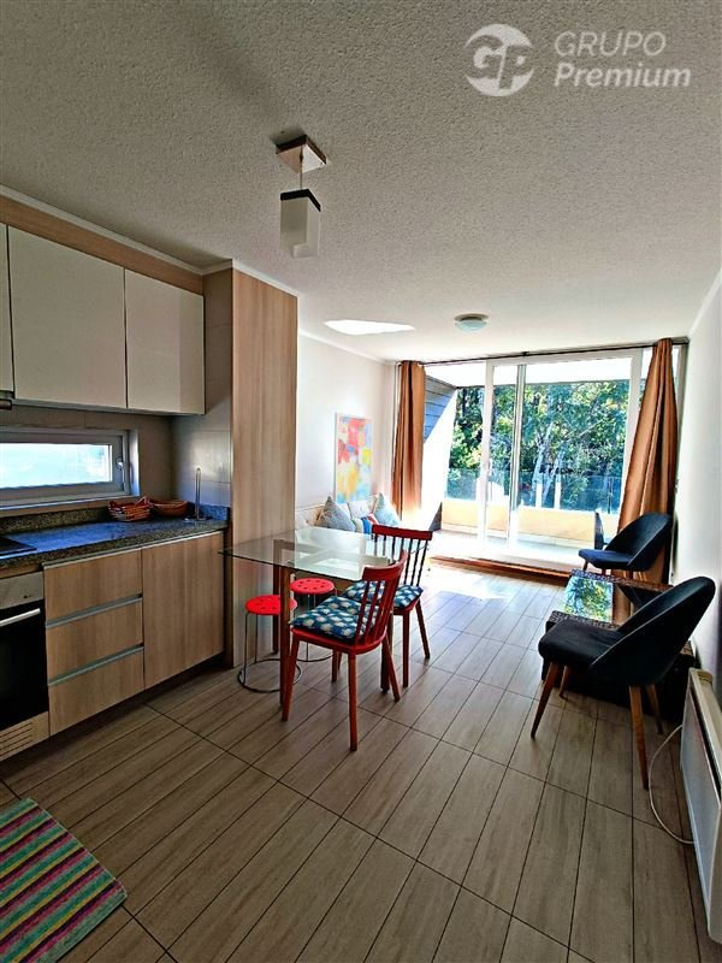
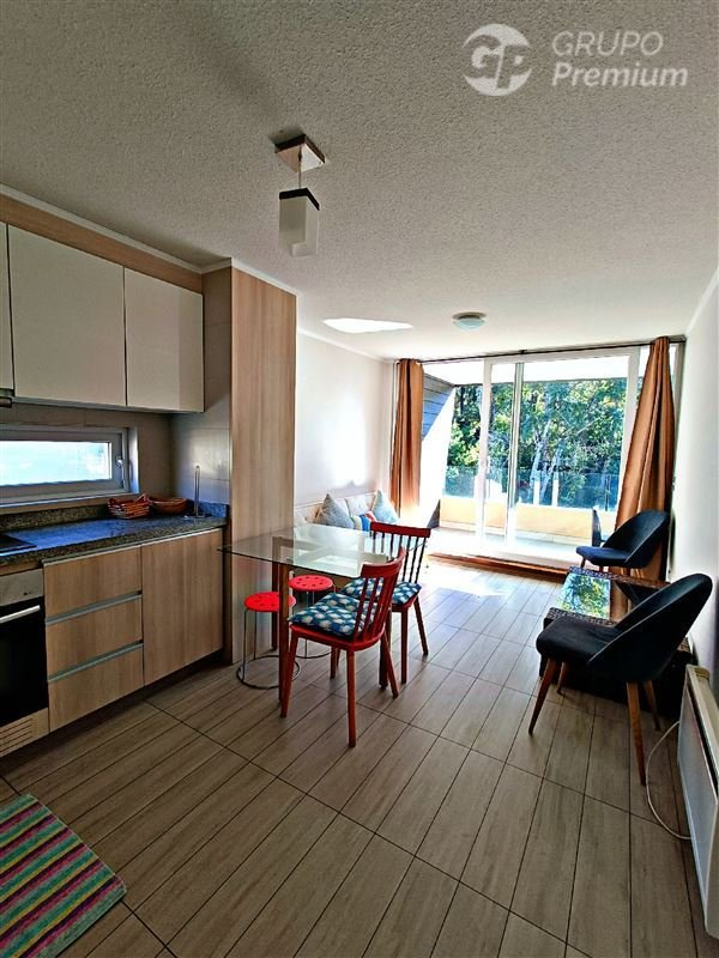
- wall art (354, 460)
